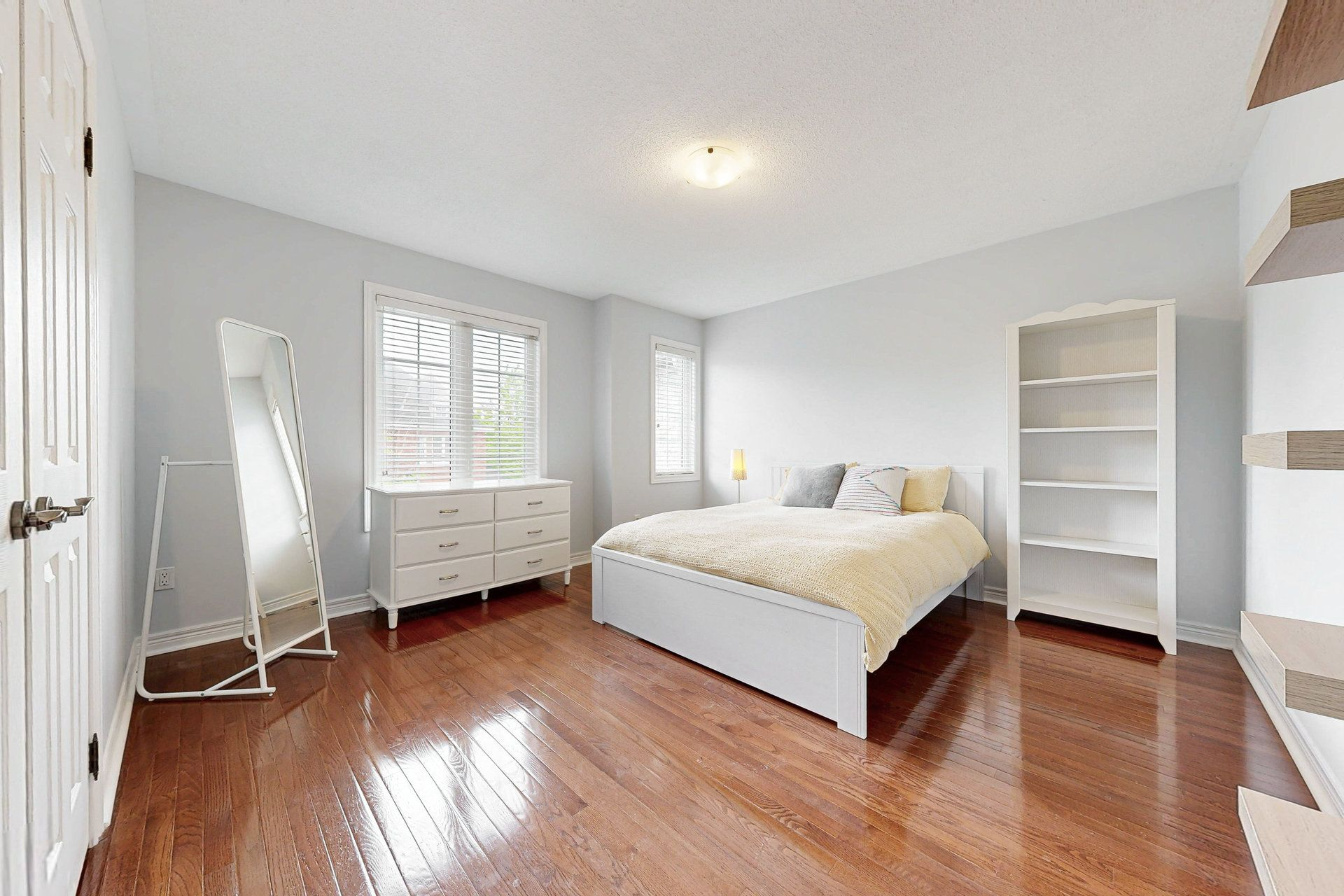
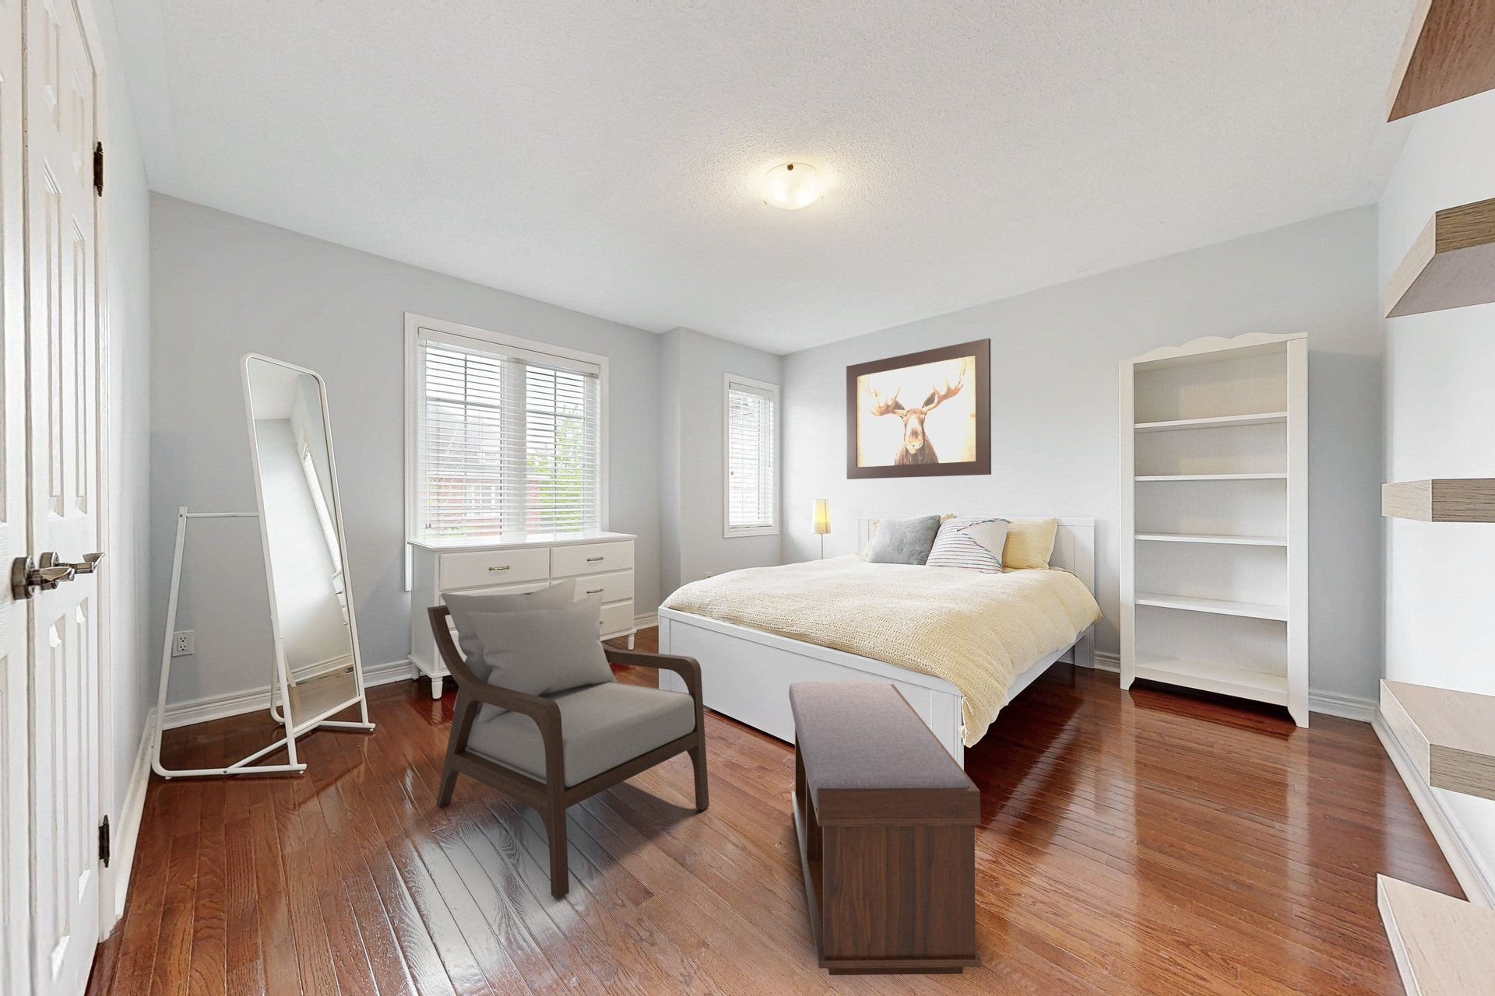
+ armchair (561, 696)
+ bench (863, 798)
+ wall art (912, 415)
